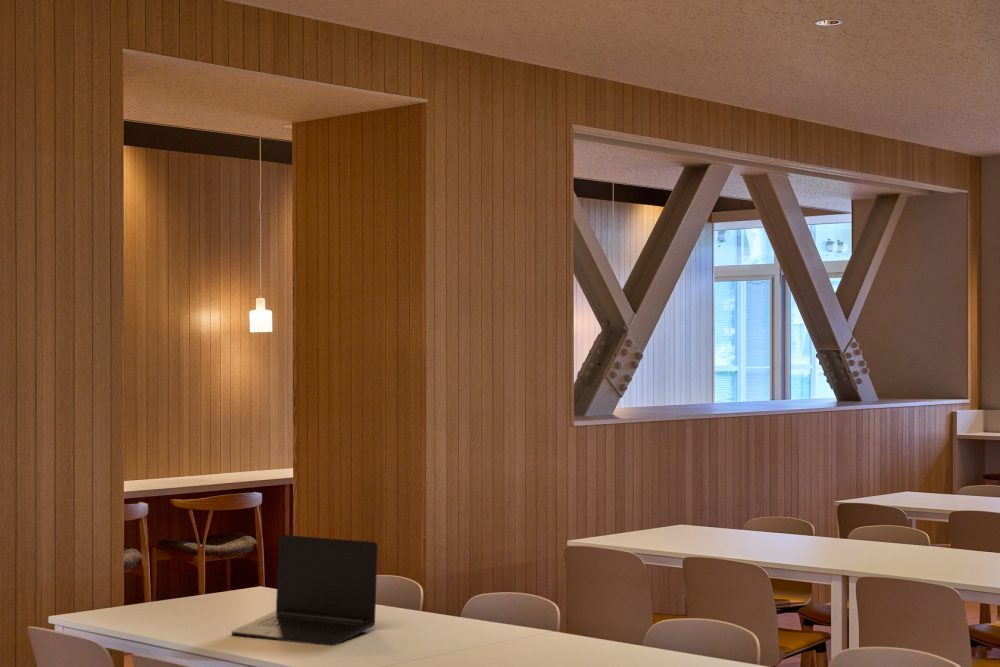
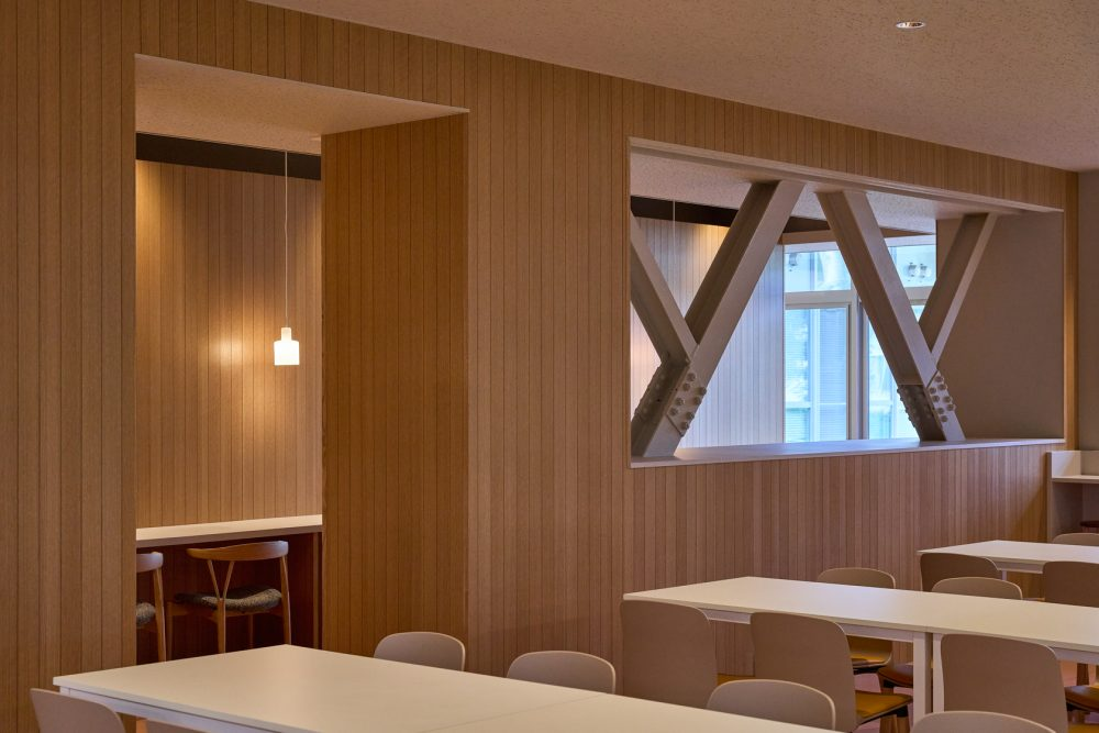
- laptop (305, 588)
